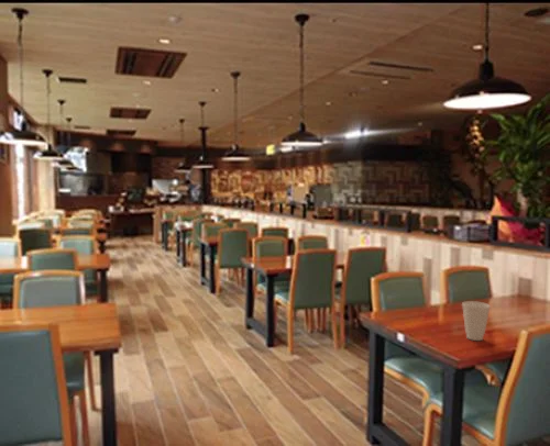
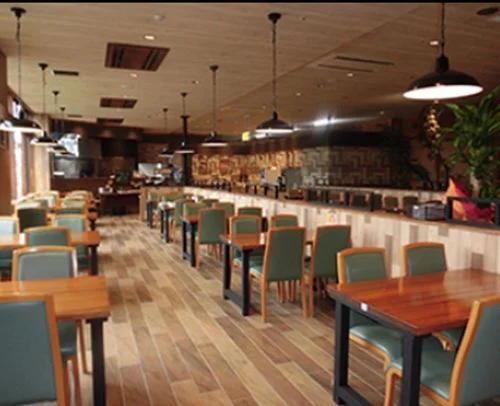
- cup (475, 321)
